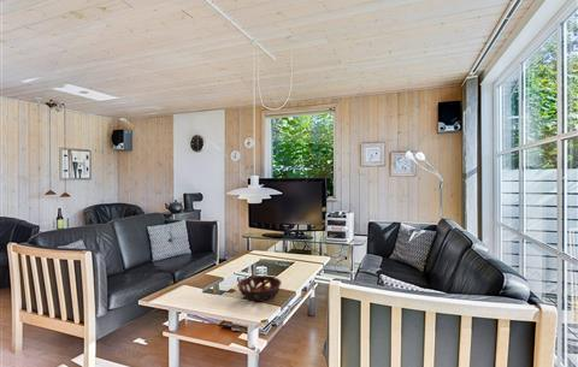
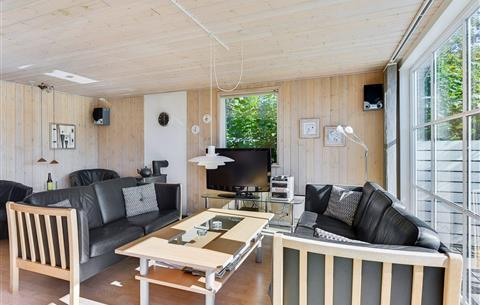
- decorative bowl (260, 289)
